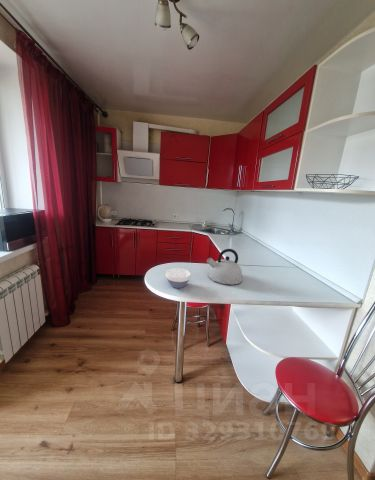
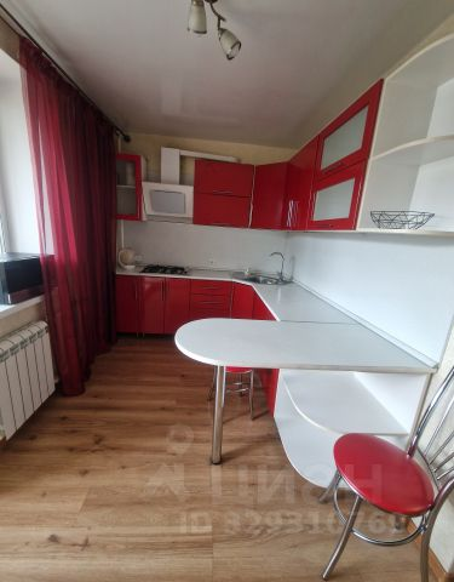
- kettle (225, 263)
- bowl (177, 278)
